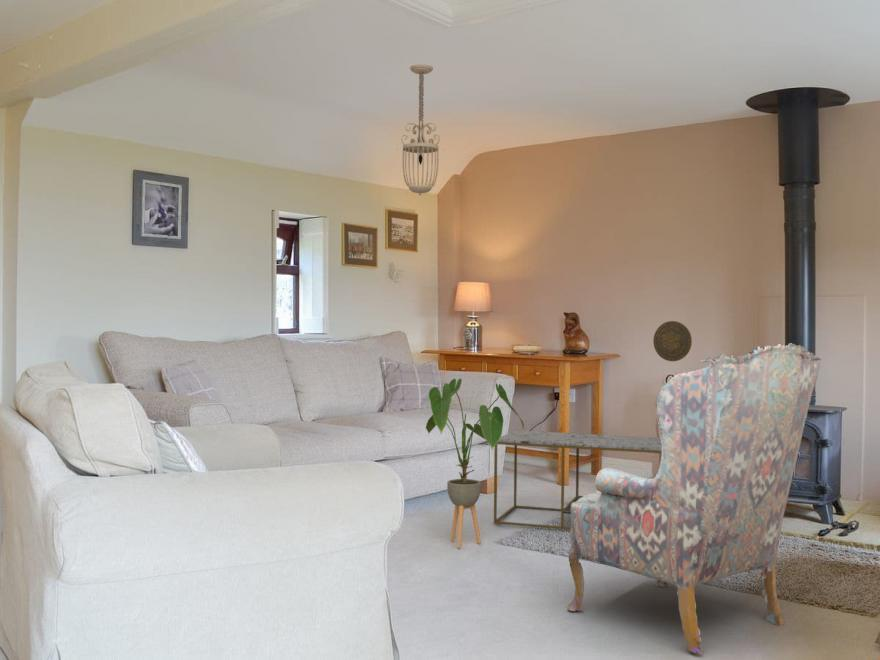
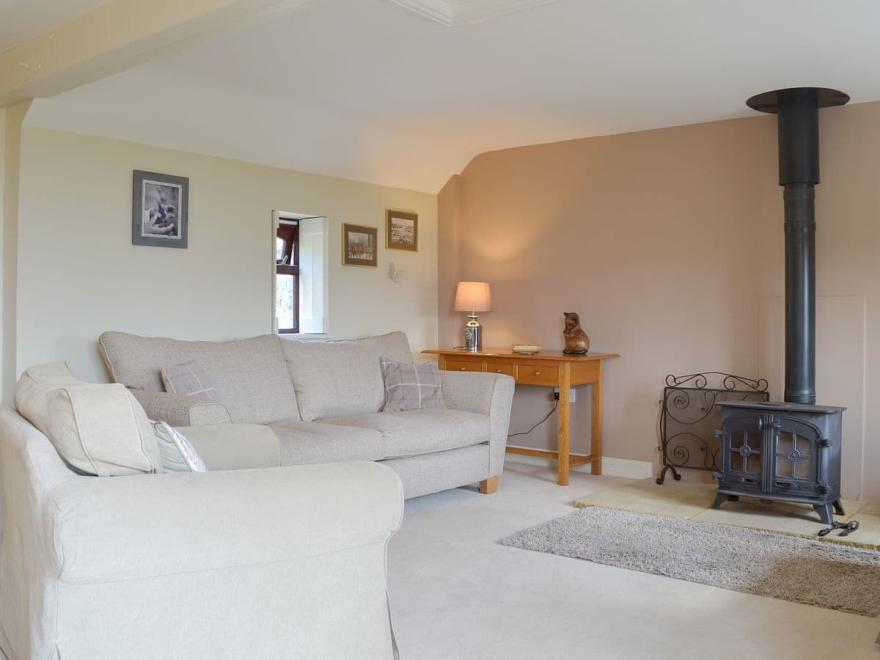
- house plant (468, 462)
- armchair (690, 480)
- coffee table (613, 450)
- decorative plate (671, 341)
- ceiling light fixture (420, 131)
